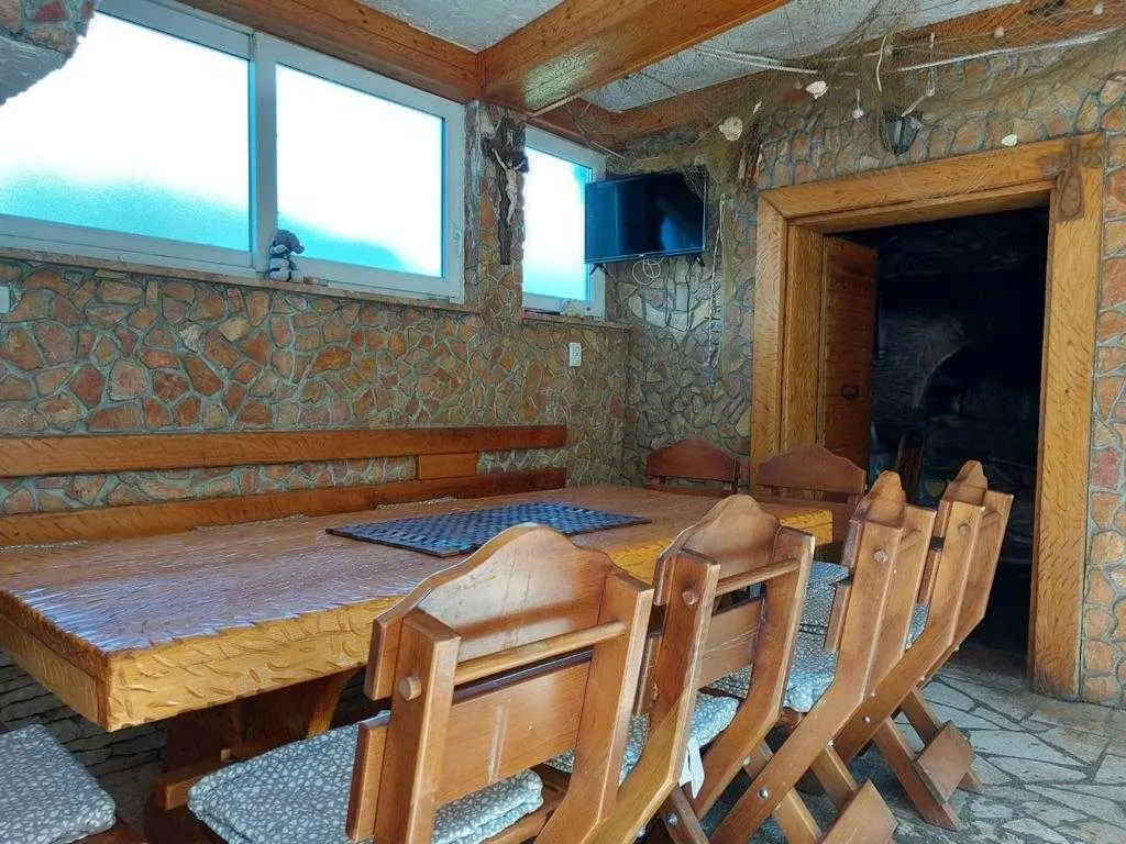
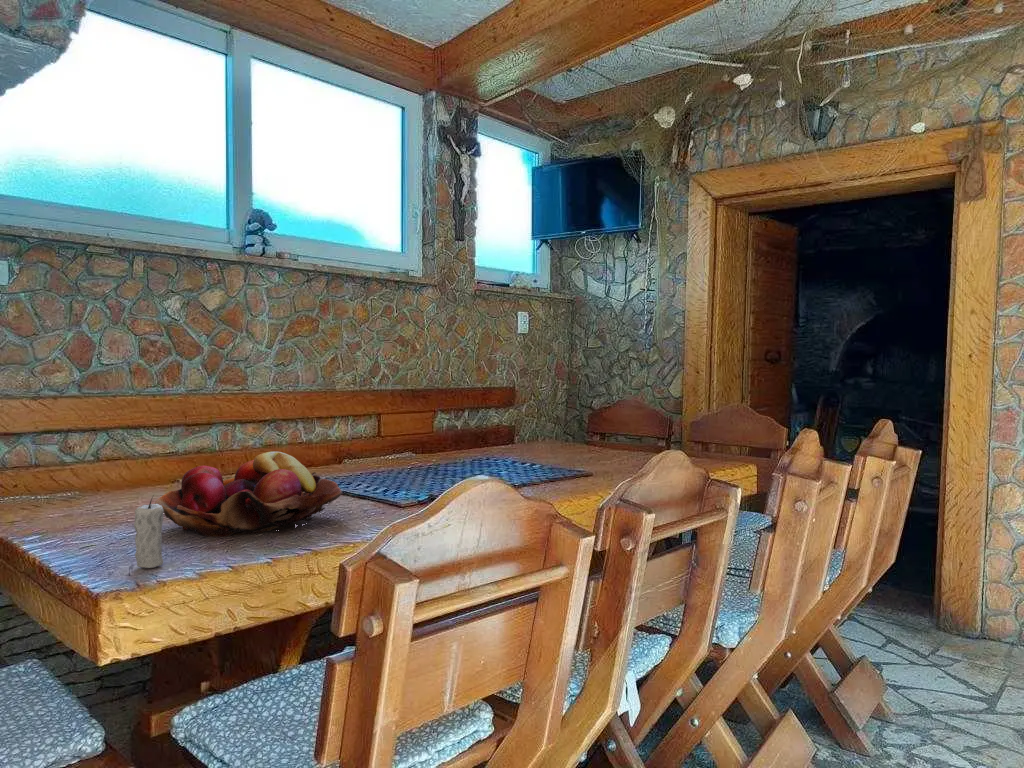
+ fruit basket (256, 489)
+ candle (149, 529)
